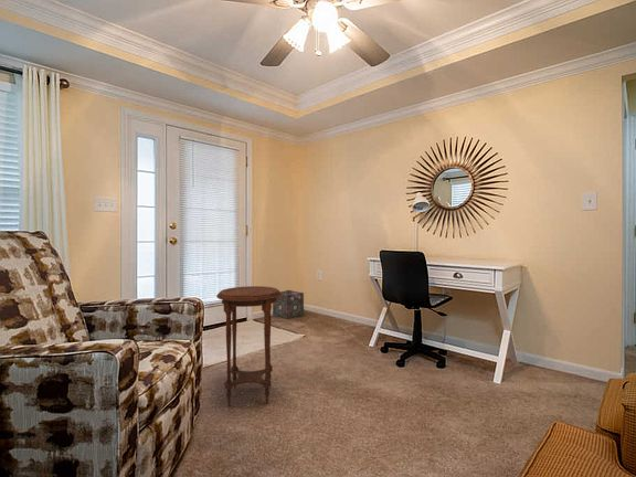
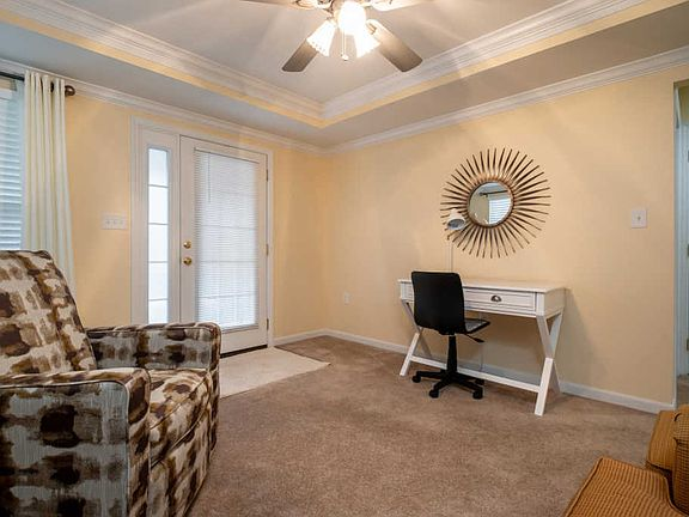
- speaker (288, 303)
- side table (235, 342)
